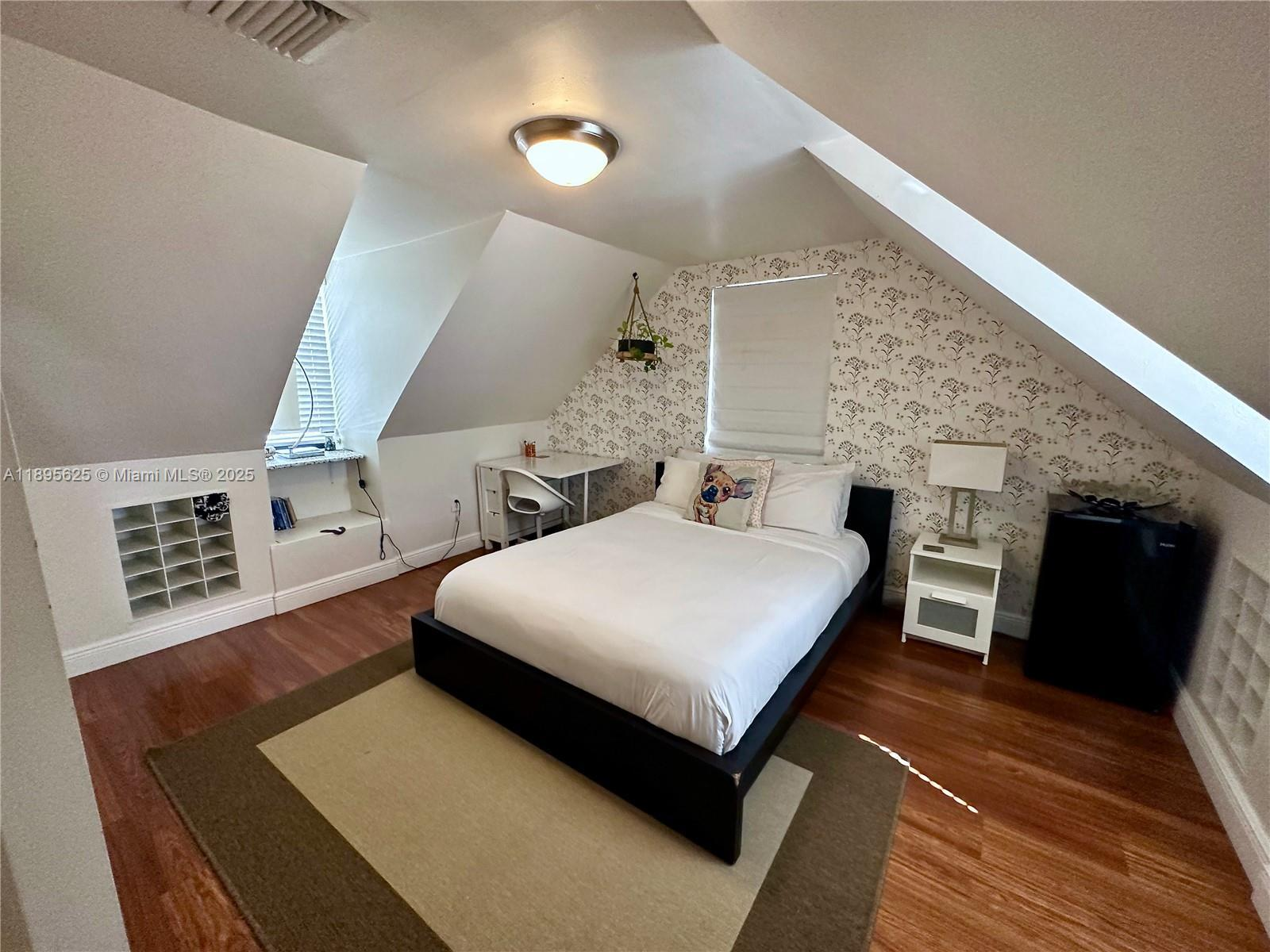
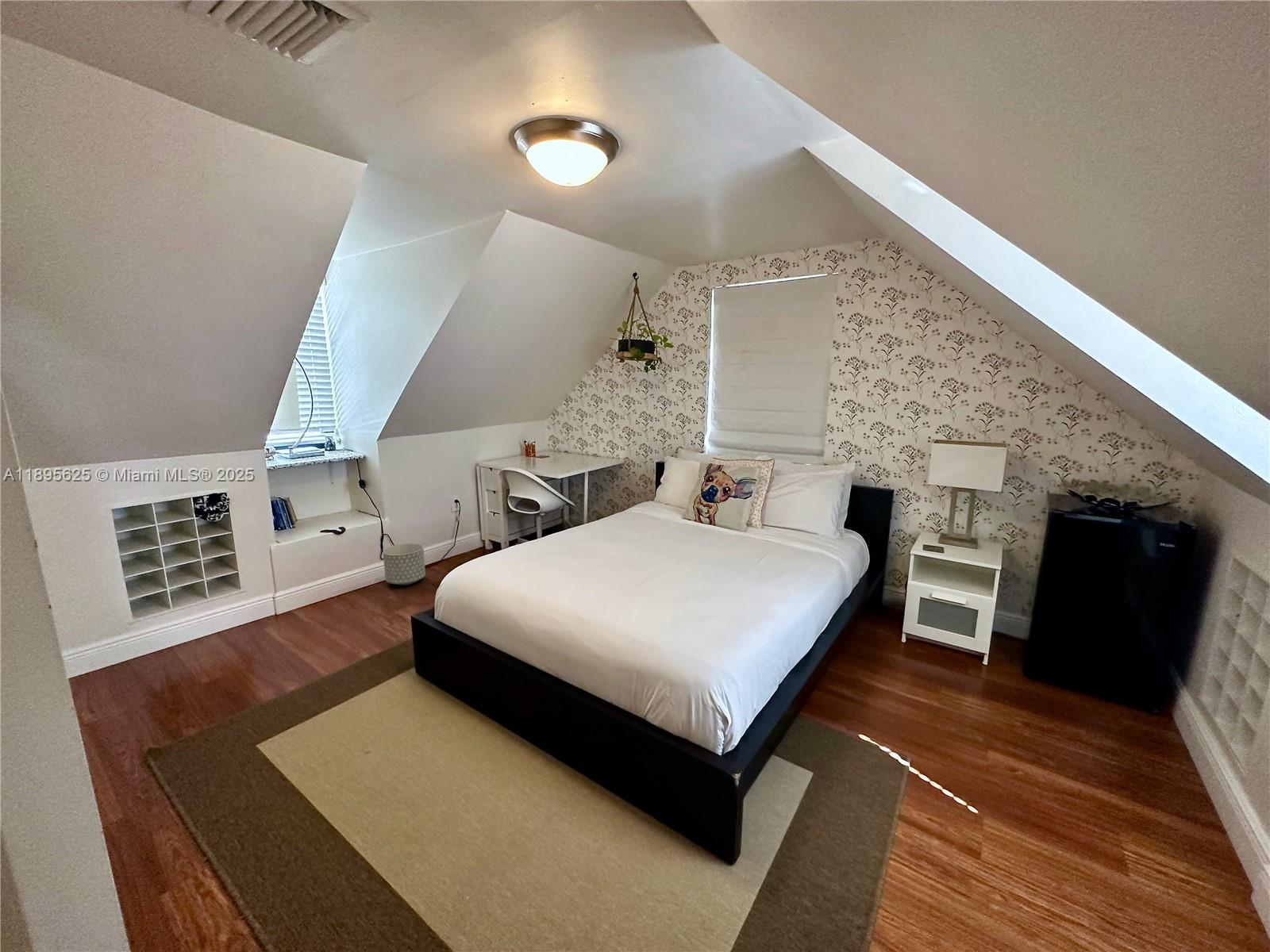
+ planter (404, 566)
